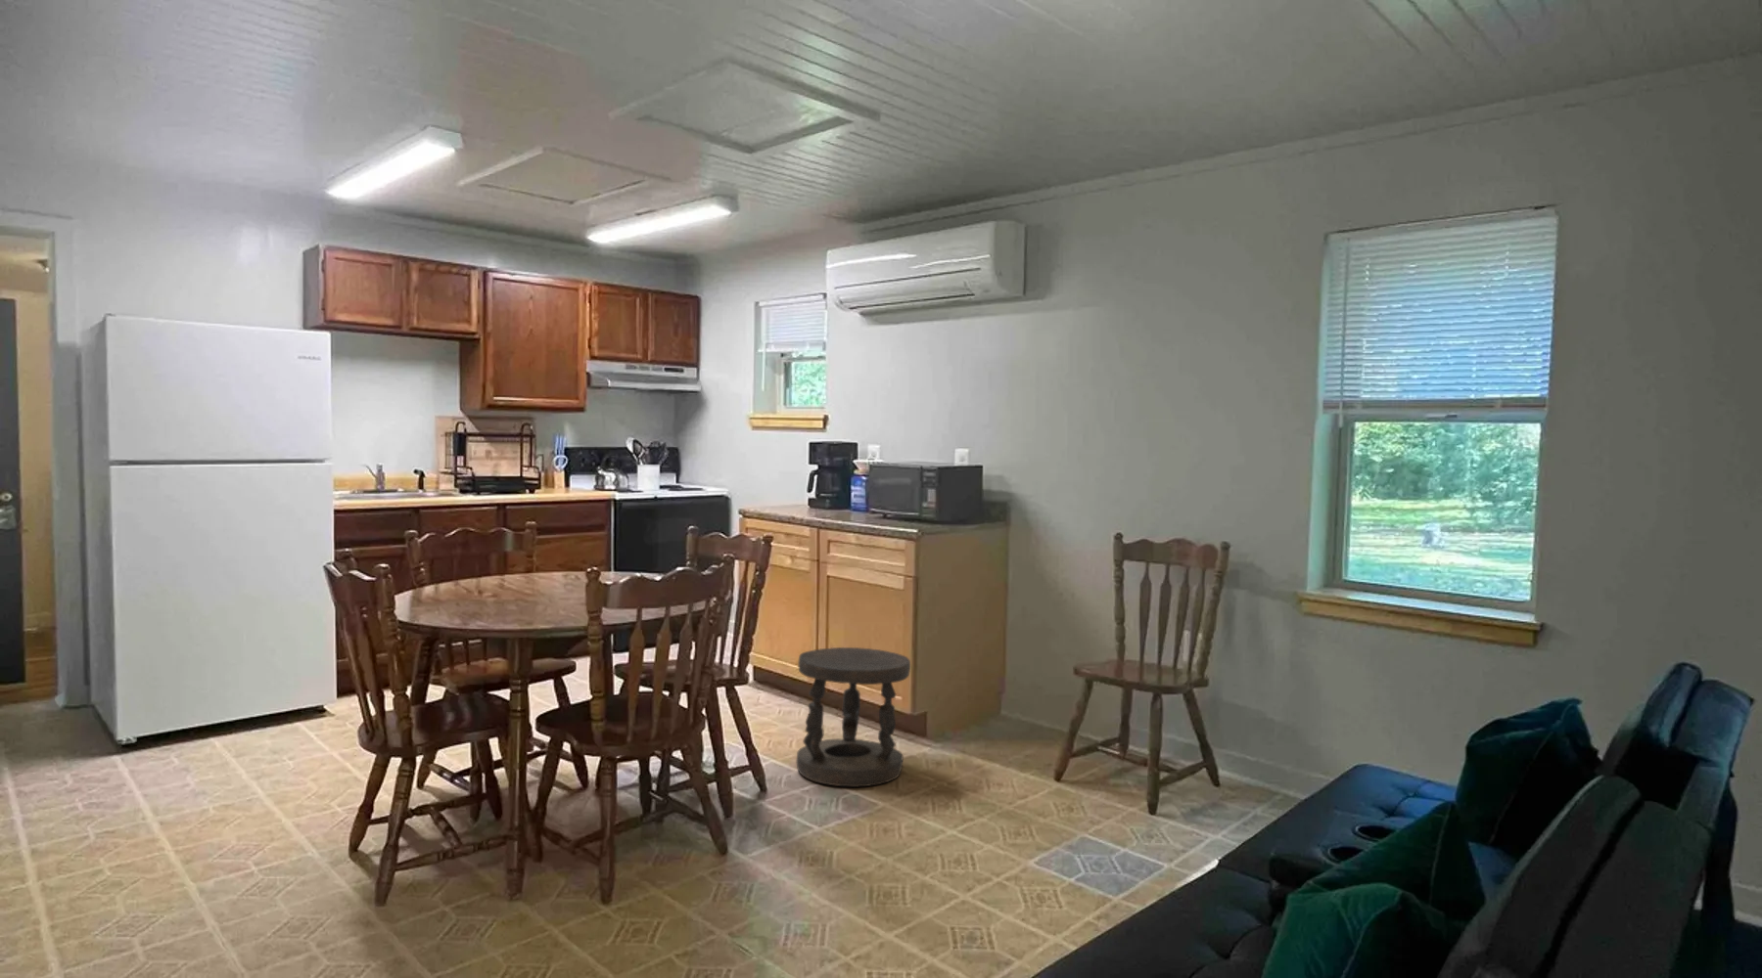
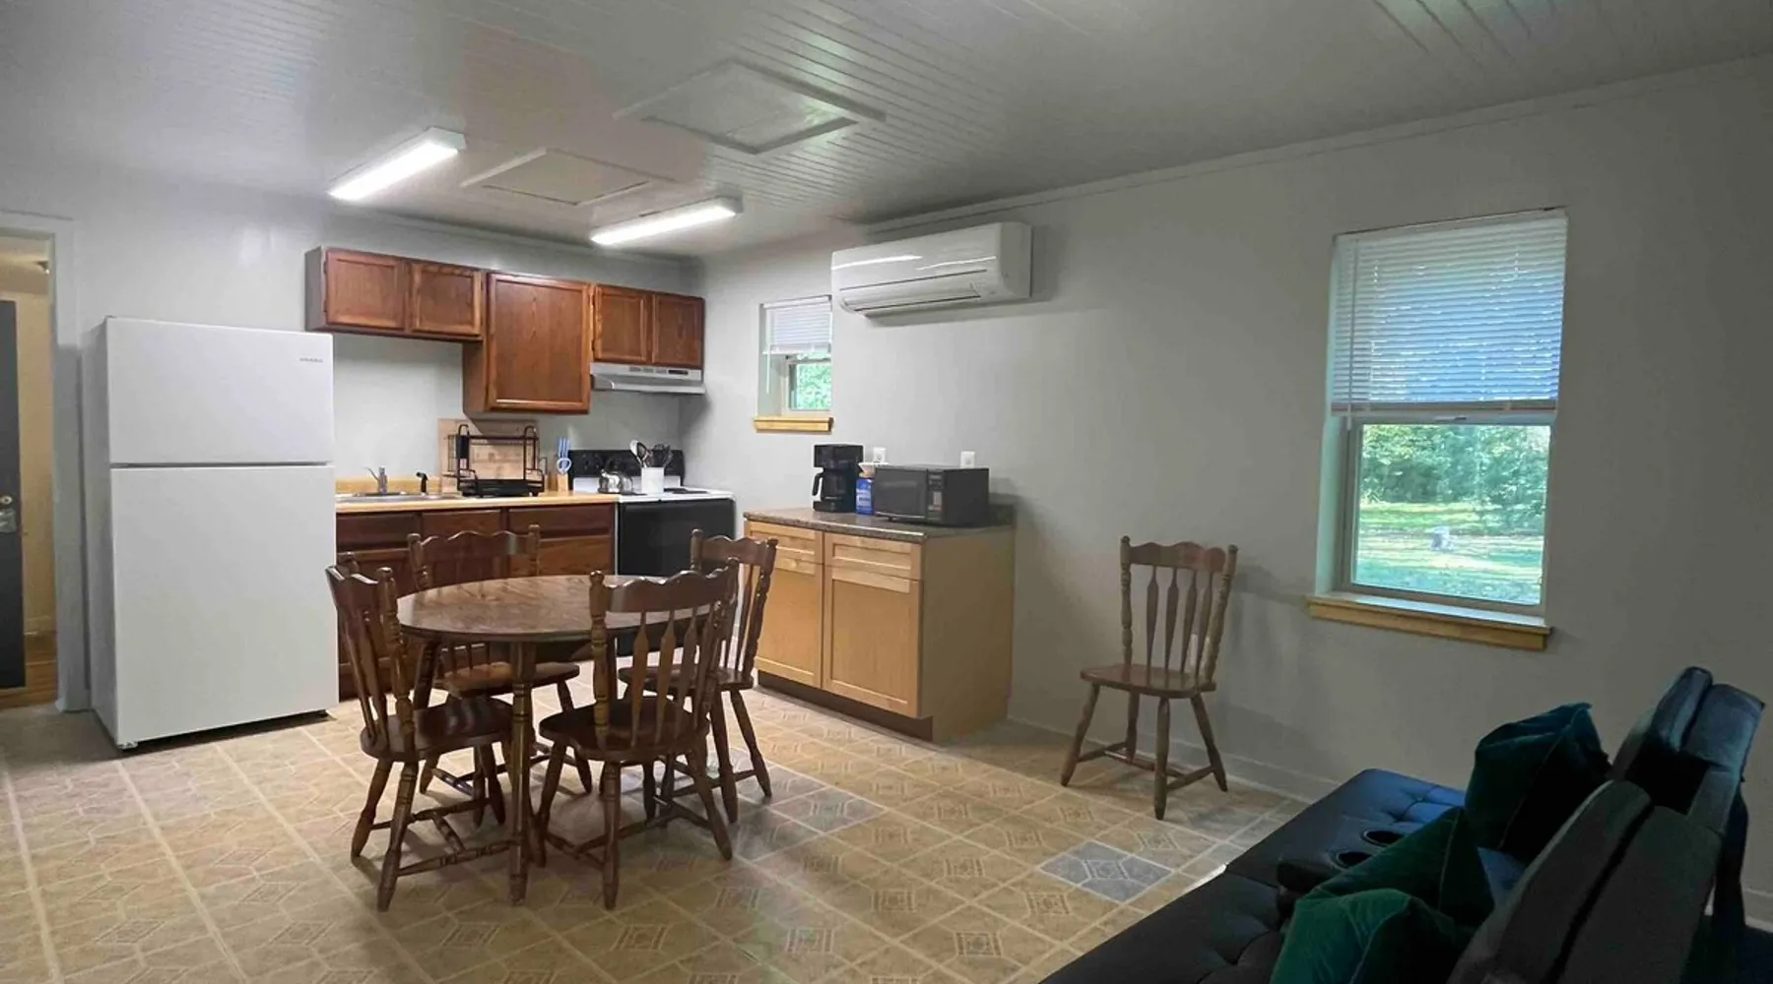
- stool (853, 713)
